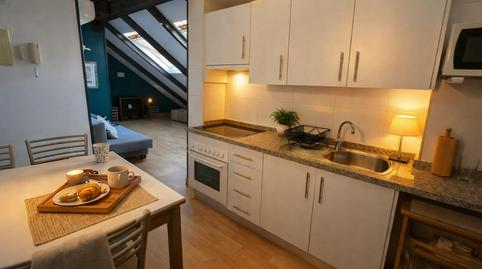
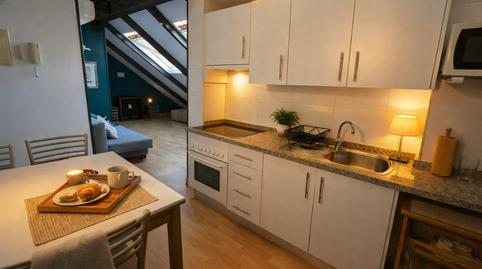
- cup (101, 152)
